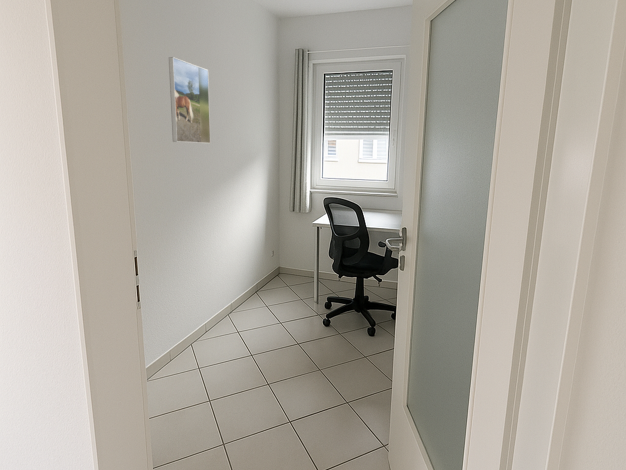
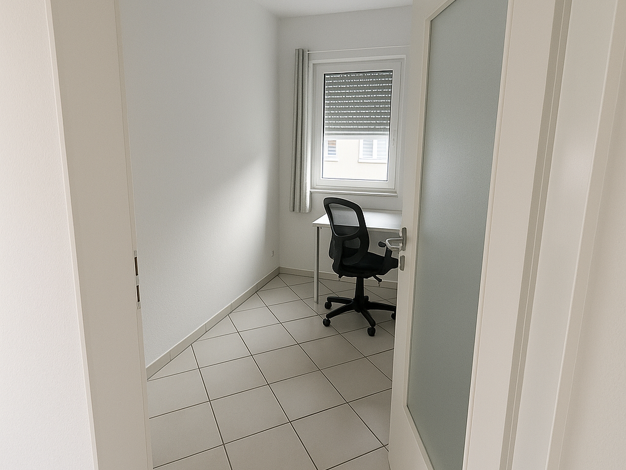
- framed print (191, 104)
